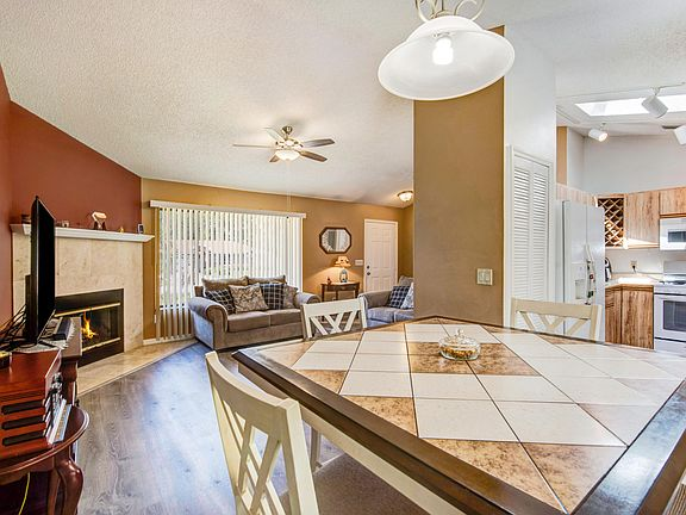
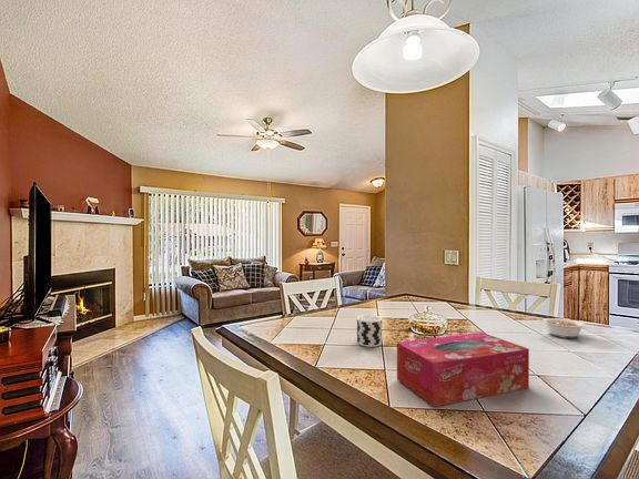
+ cup (367, 329)
+ legume (561, 327)
+ tissue box (460, 364)
